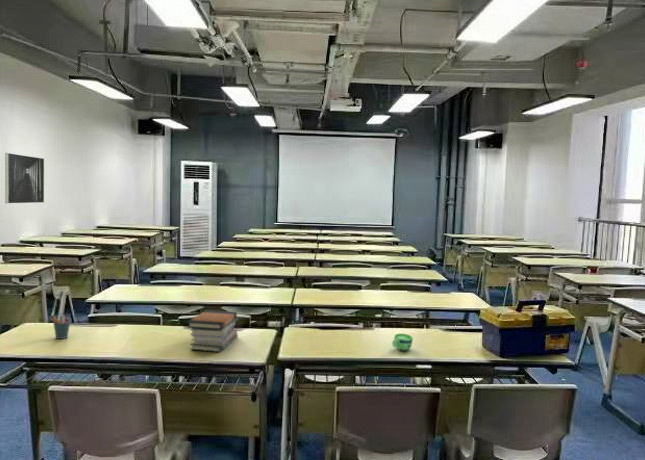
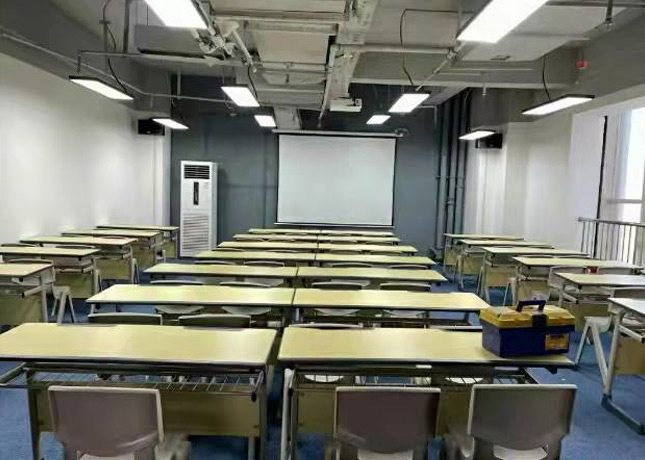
- cup (401, 343)
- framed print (26, 179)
- pen holder (61, 325)
- book stack (213, 330)
